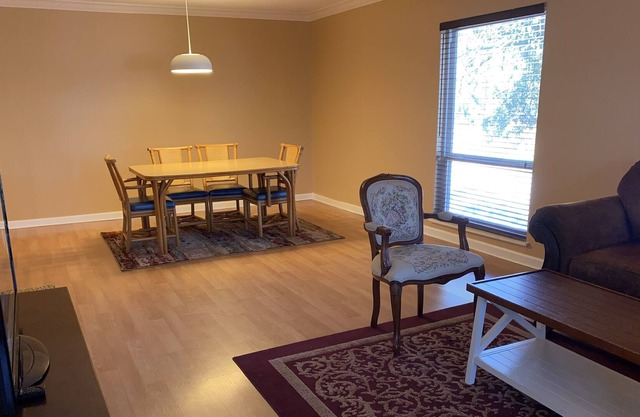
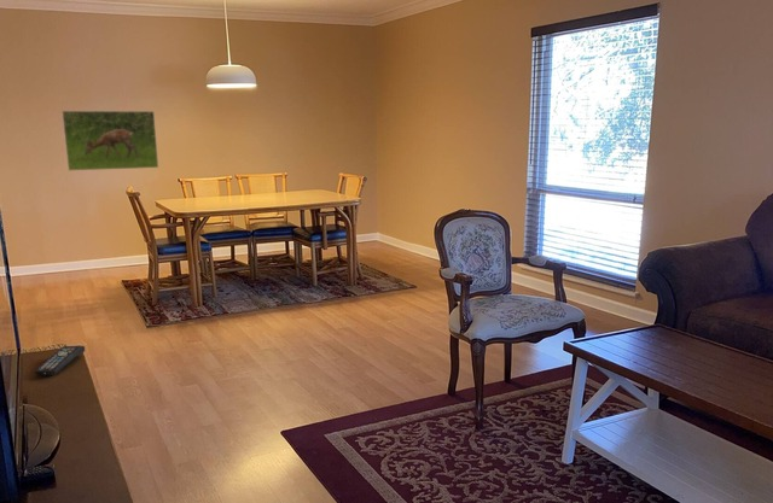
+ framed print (111, 140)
+ remote control (60, 358)
